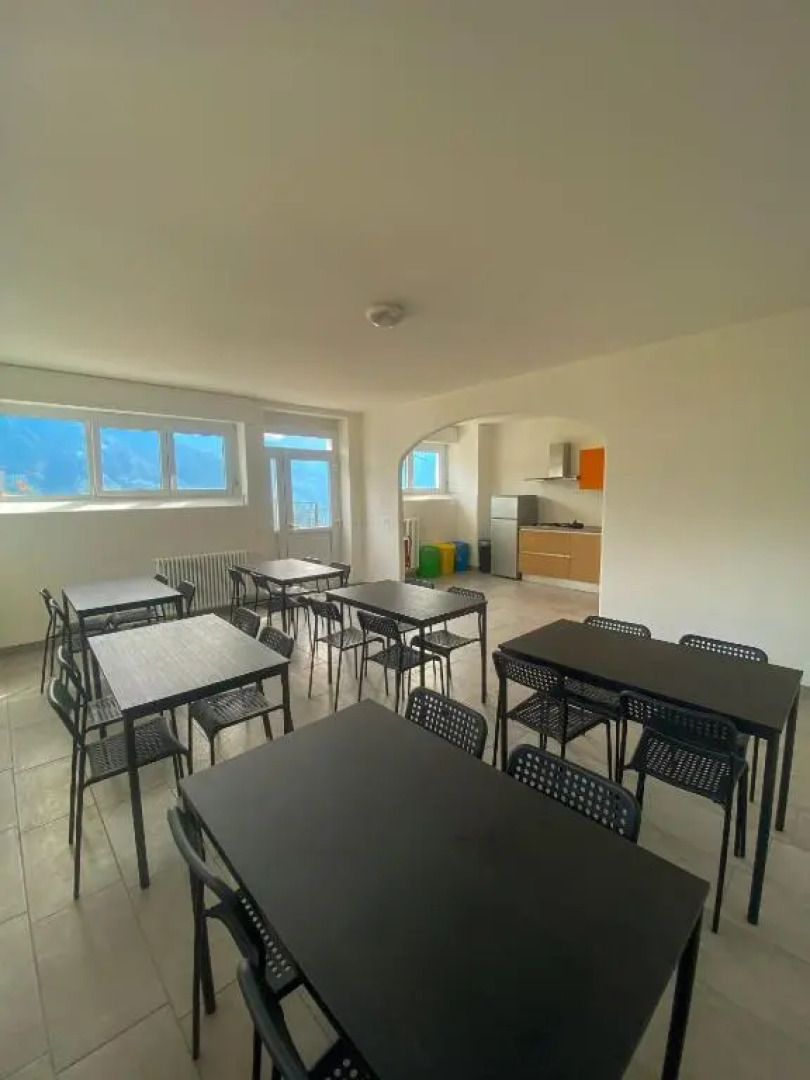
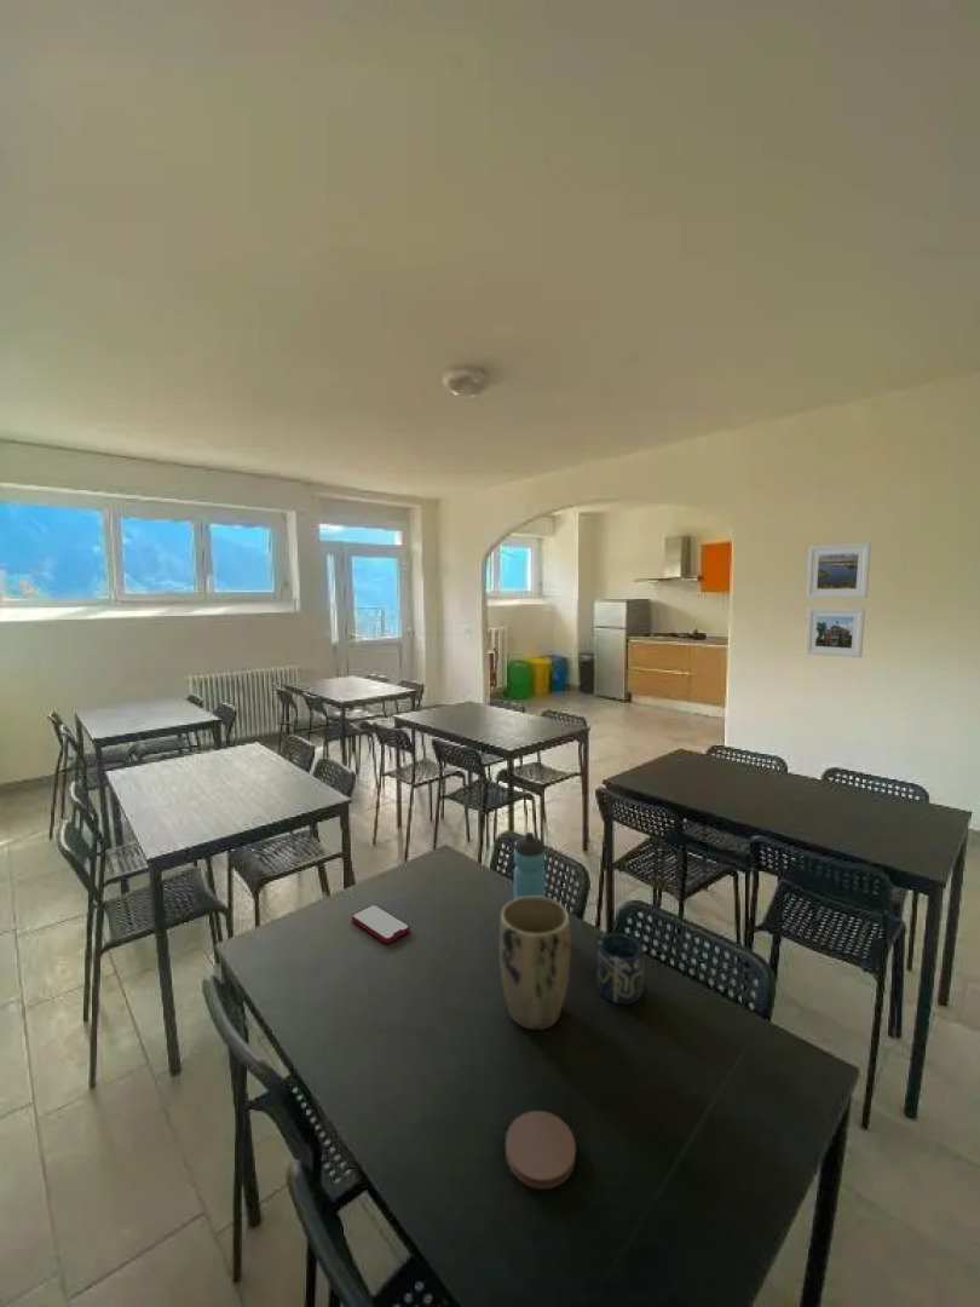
+ coaster (540, 1147)
+ cup (615, 962)
+ water bottle (529, 881)
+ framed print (834, 632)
+ smartphone (380, 922)
+ plant pot (534, 963)
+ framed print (837, 571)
